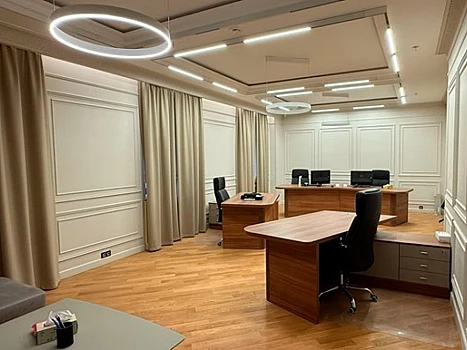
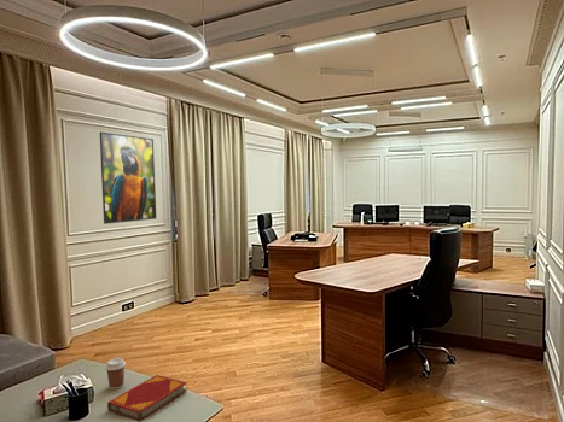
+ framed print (129, 178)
+ coffee cup (116, 373)
+ hardback book (149, 395)
